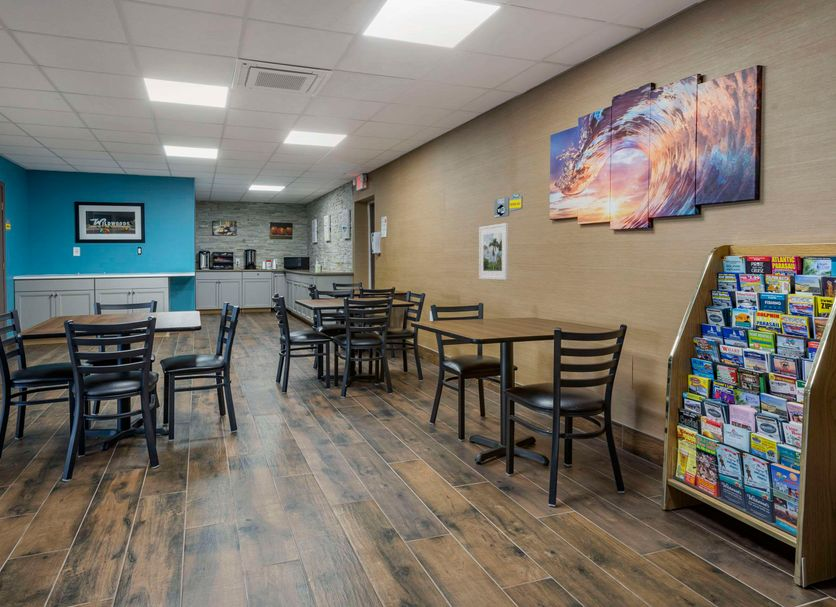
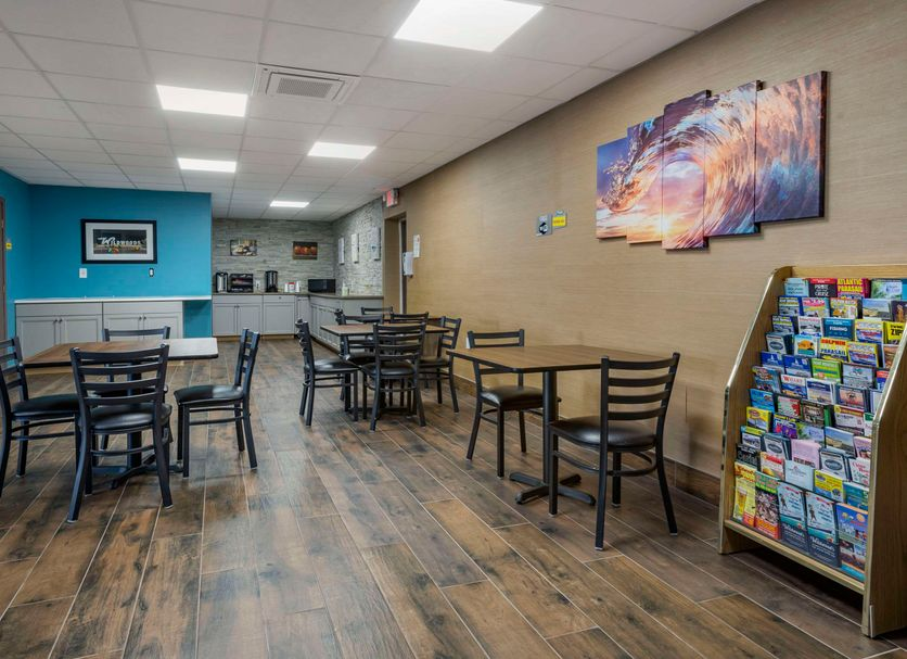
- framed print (492, 252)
